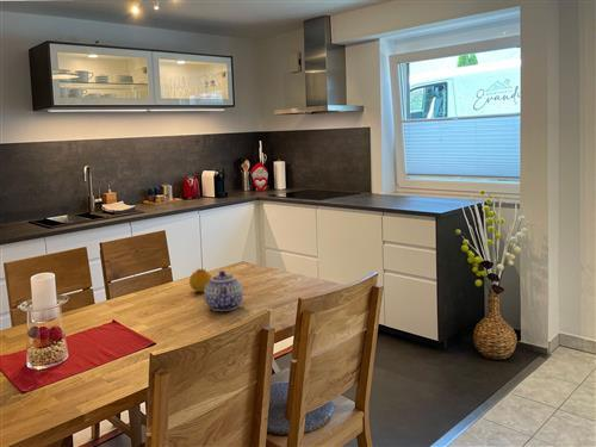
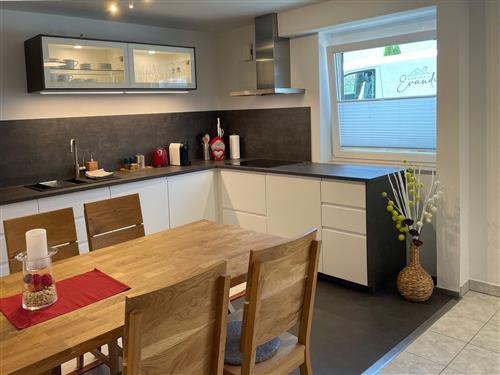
- fruit (200, 280)
- teapot (223, 288)
